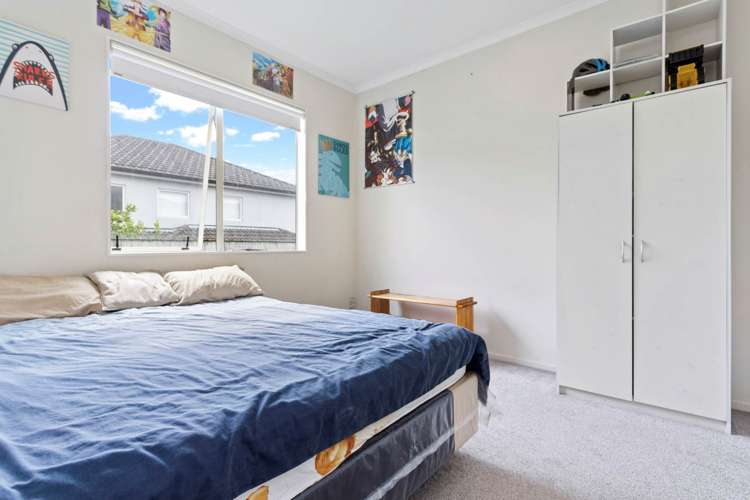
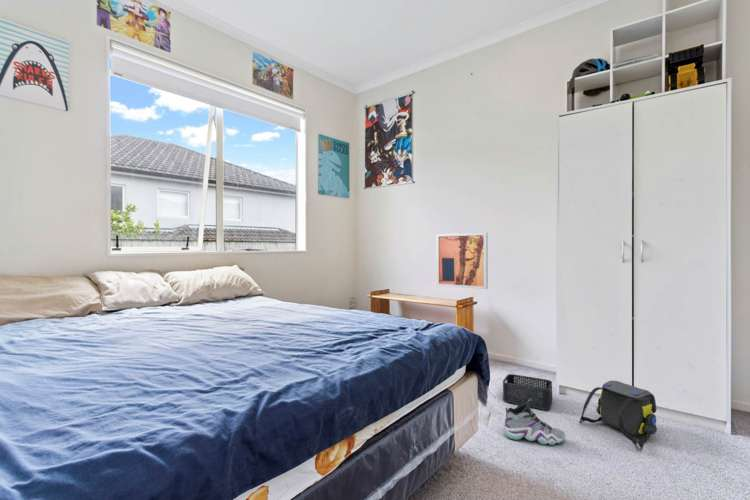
+ storage bin (527, 391)
+ sneaker (534, 419)
+ shoulder bag (621, 409)
+ wall art (461, 260)
